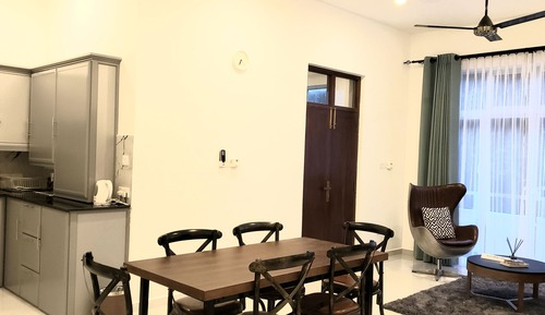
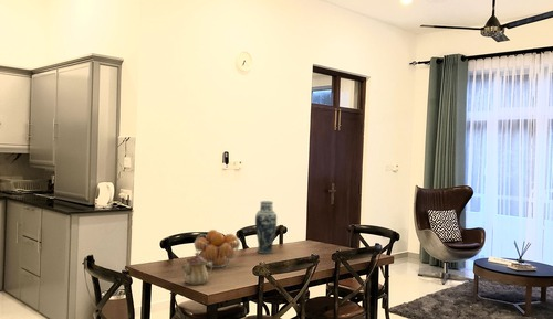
+ vase (265, 226)
+ teapot (197, 266)
+ fruit basket (217, 247)
